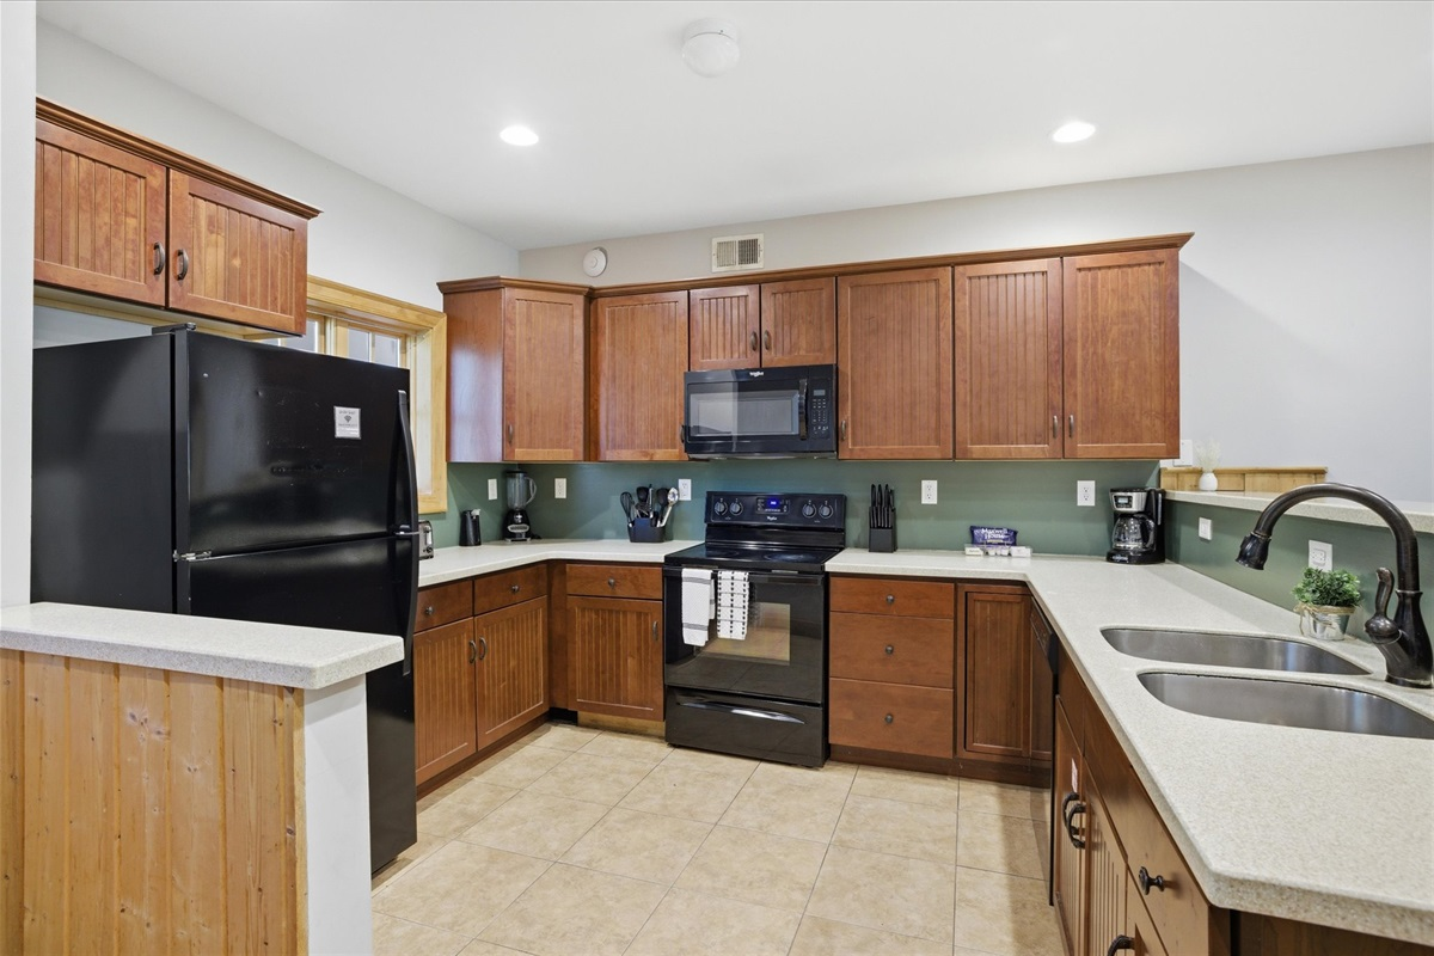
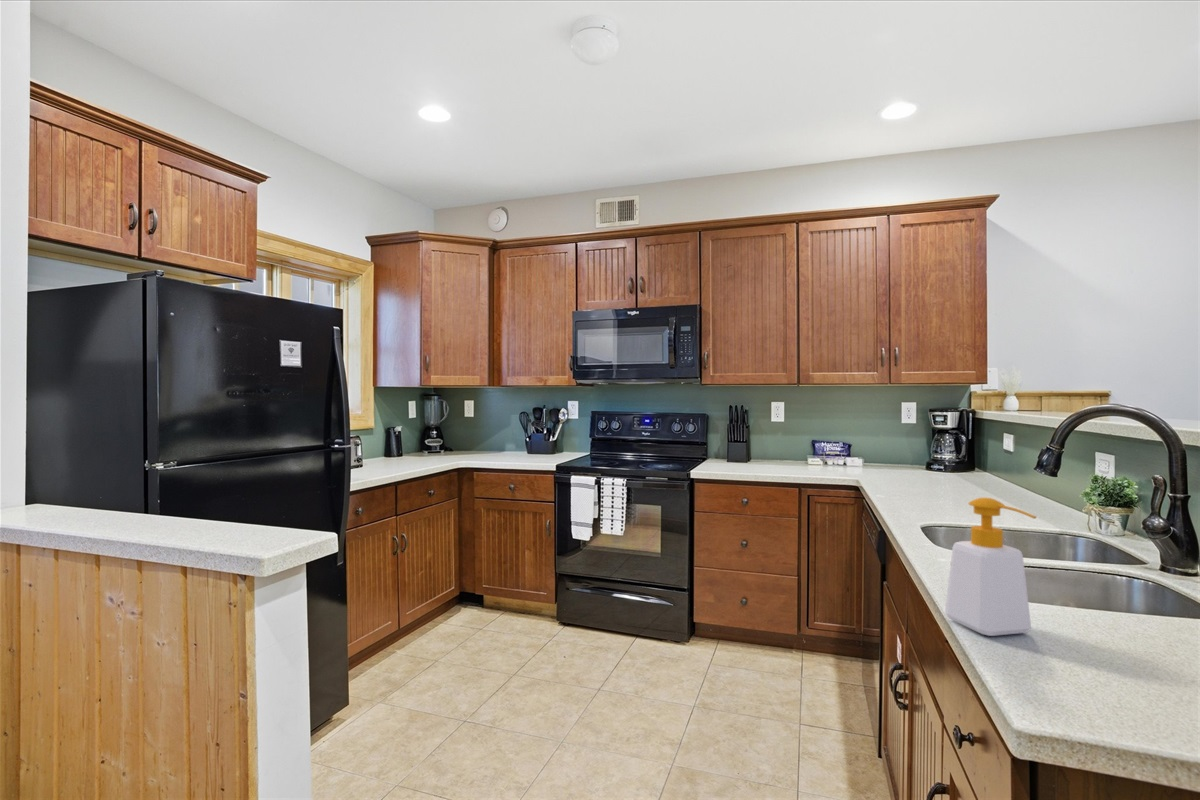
+ soap bottle (997, 565)
